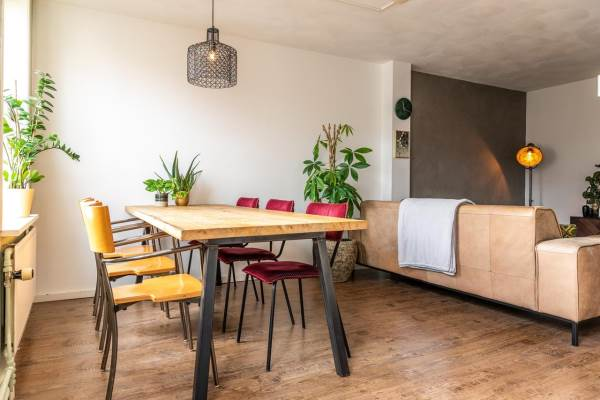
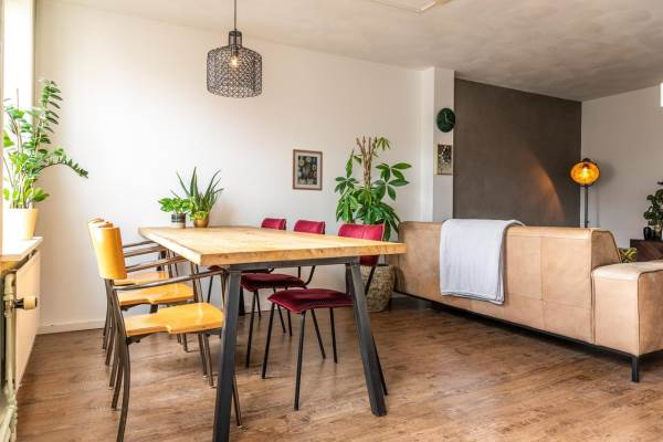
+ wall art (307, 170)
